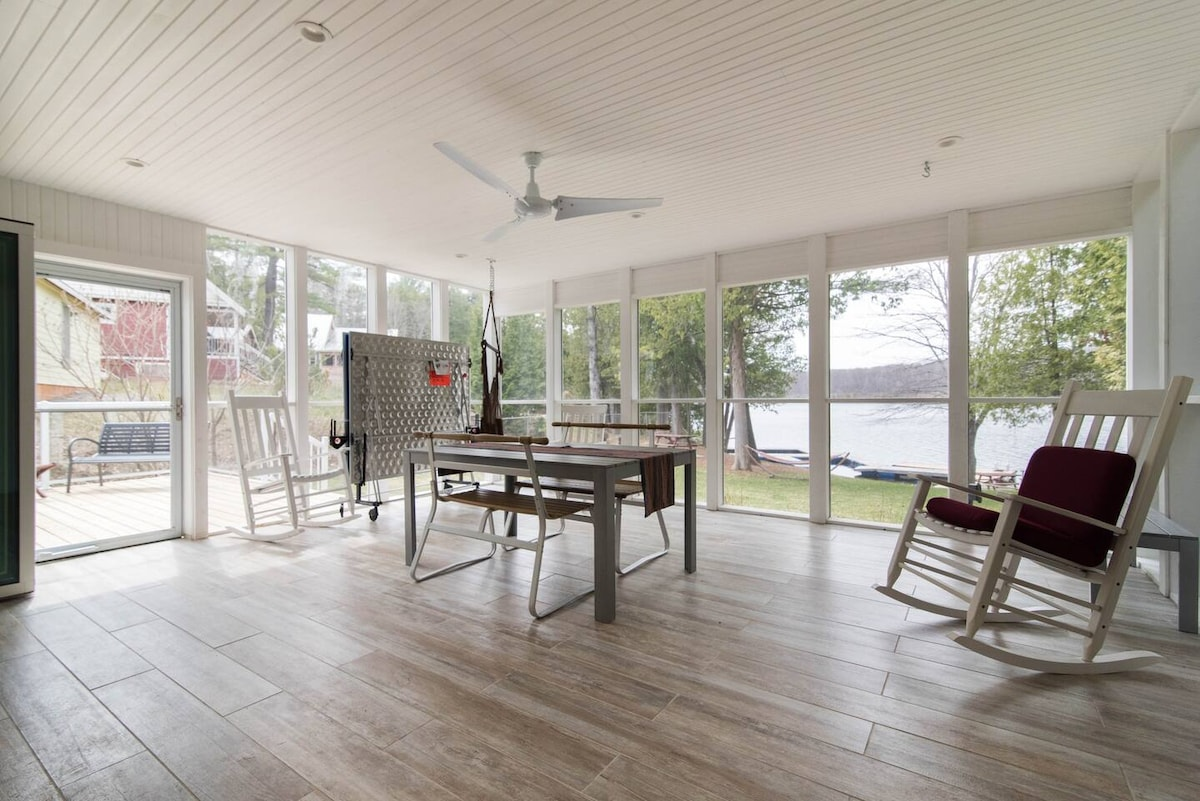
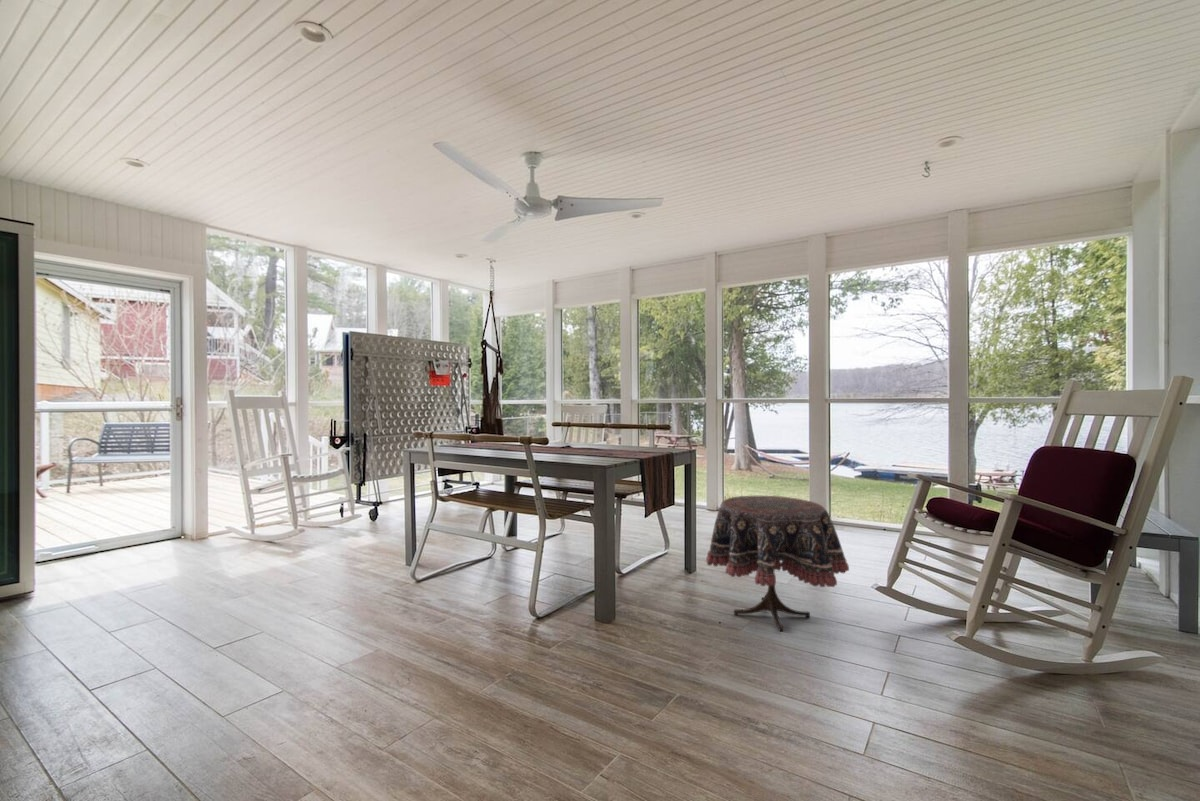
+ side table (775, 560)
